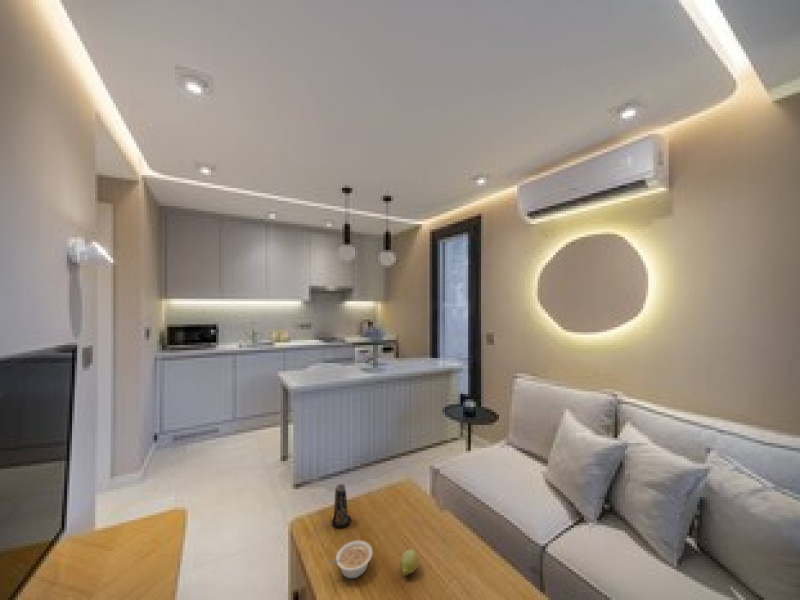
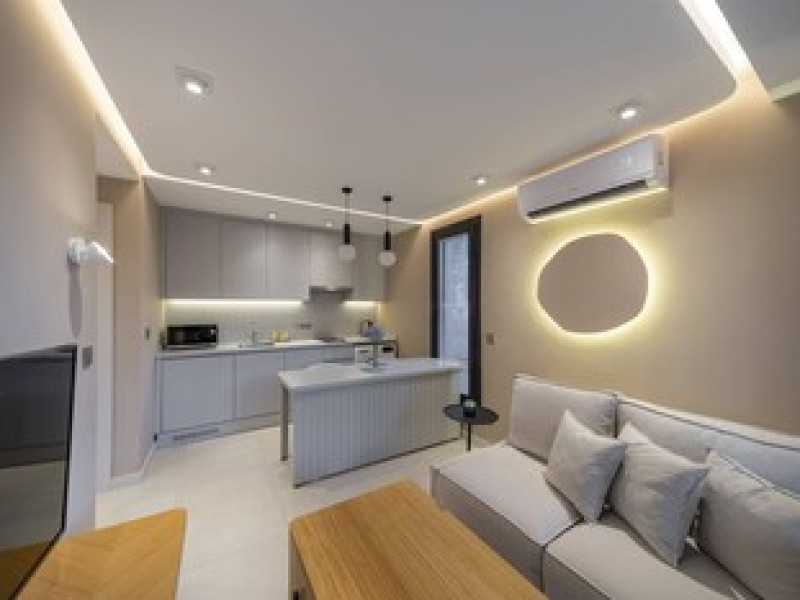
- candle (341, 504)
- legume (353, 560)
- fruit (409, 562)
